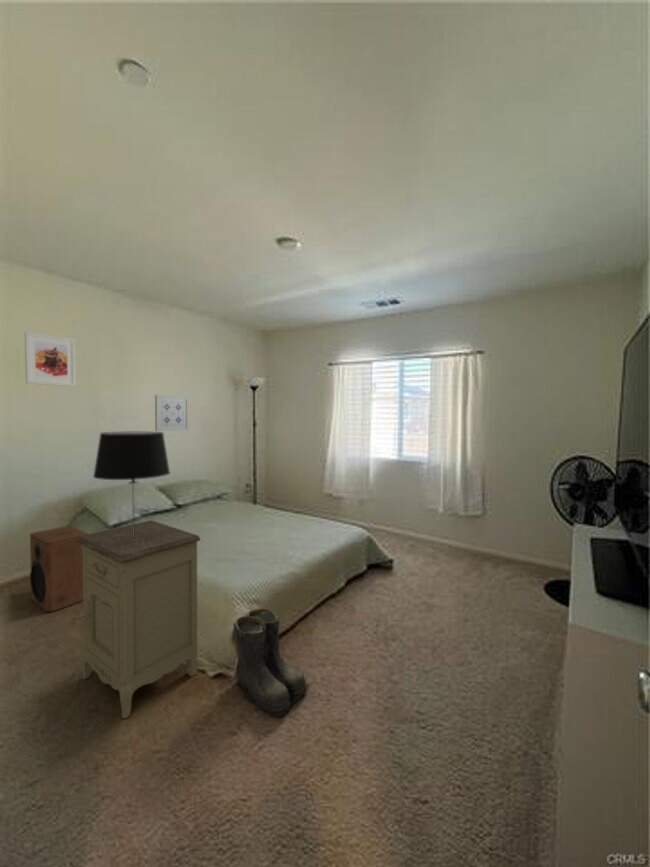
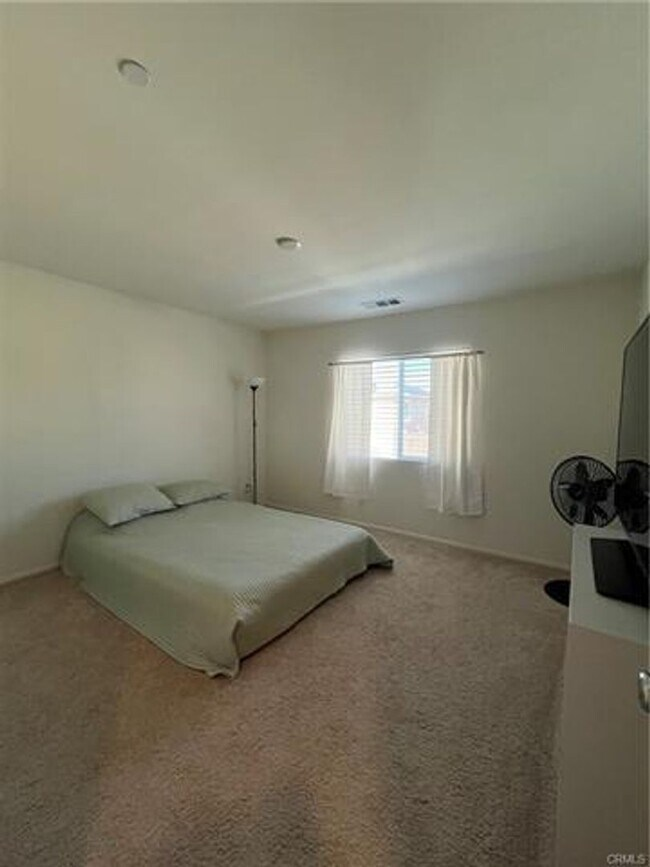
- wall art (172, 413)
- table lamp (133, 484)
- speaker (59, 566)
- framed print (51, 360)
- nightstand (132, 609)
- boots (269, 656)
